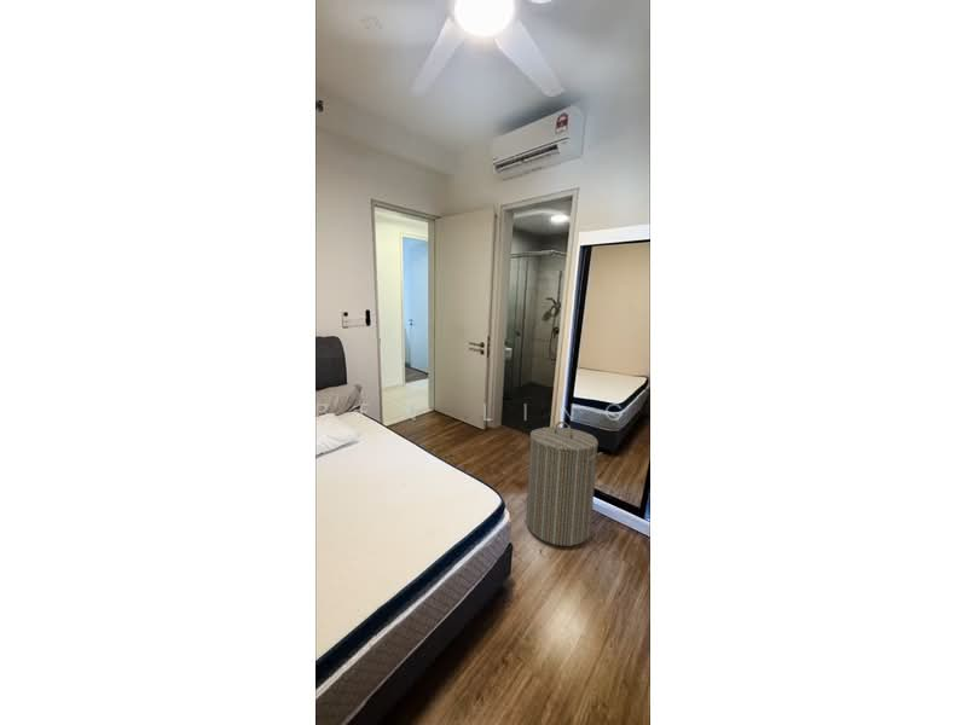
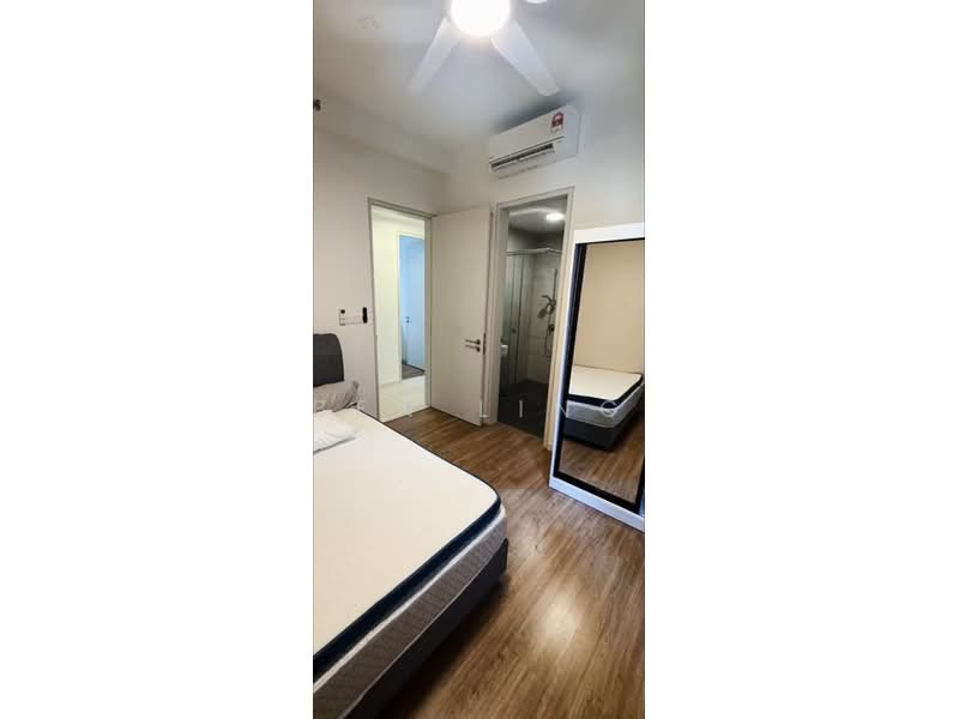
- laundry hamper (561, 475)
